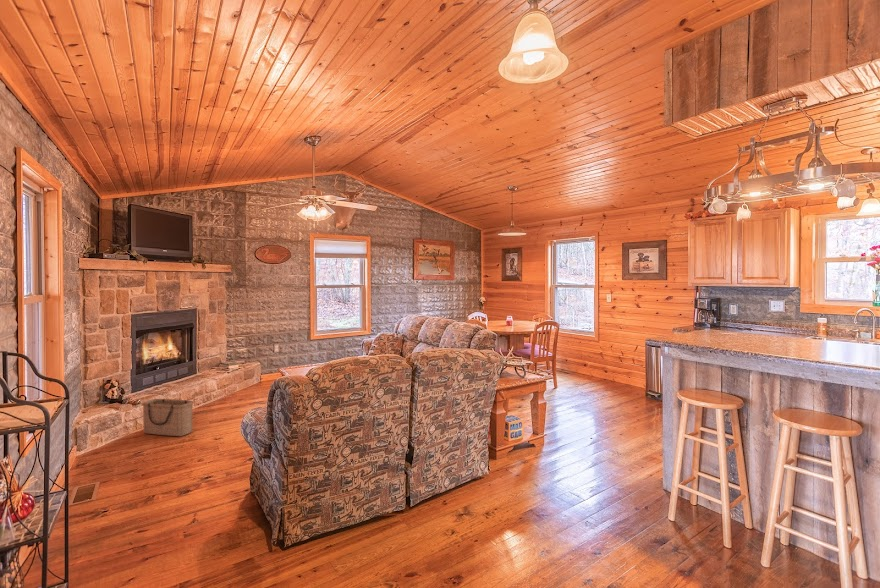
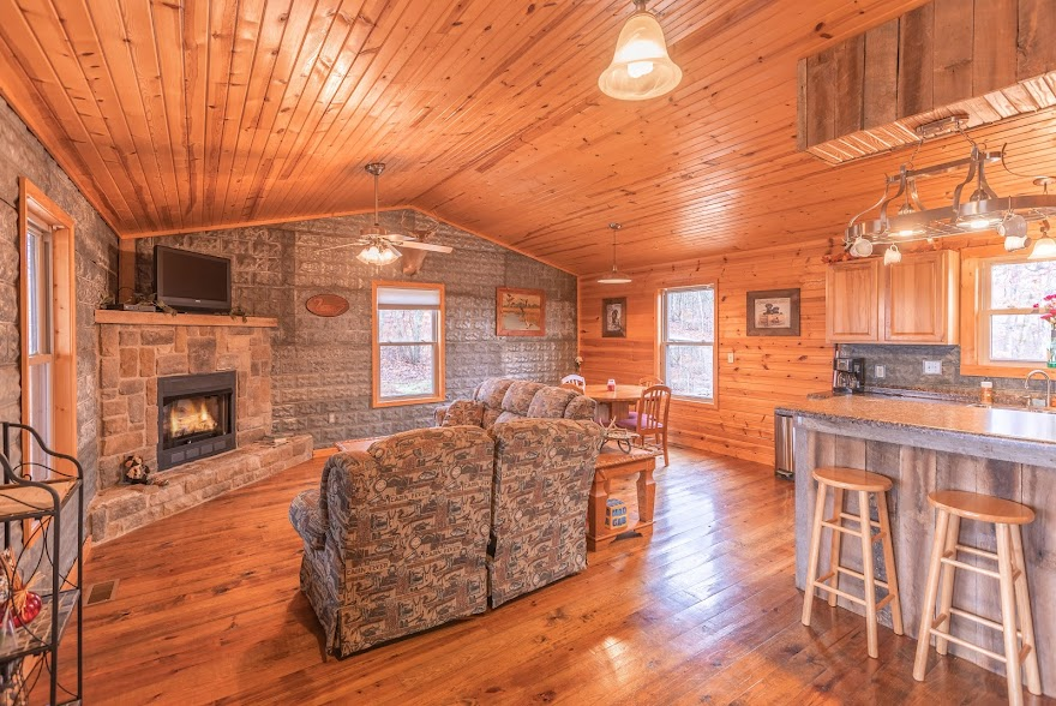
- basket (168, 417)
